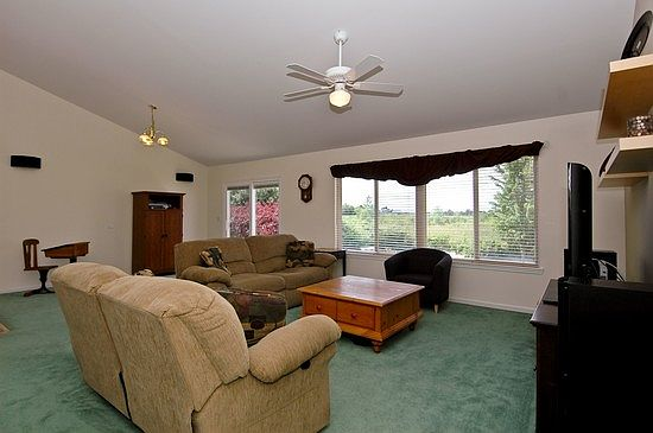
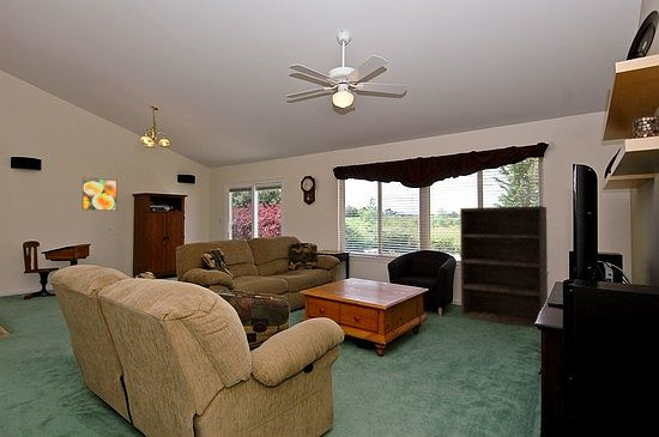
+ bookshelf (502, 262)
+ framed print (99, 194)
